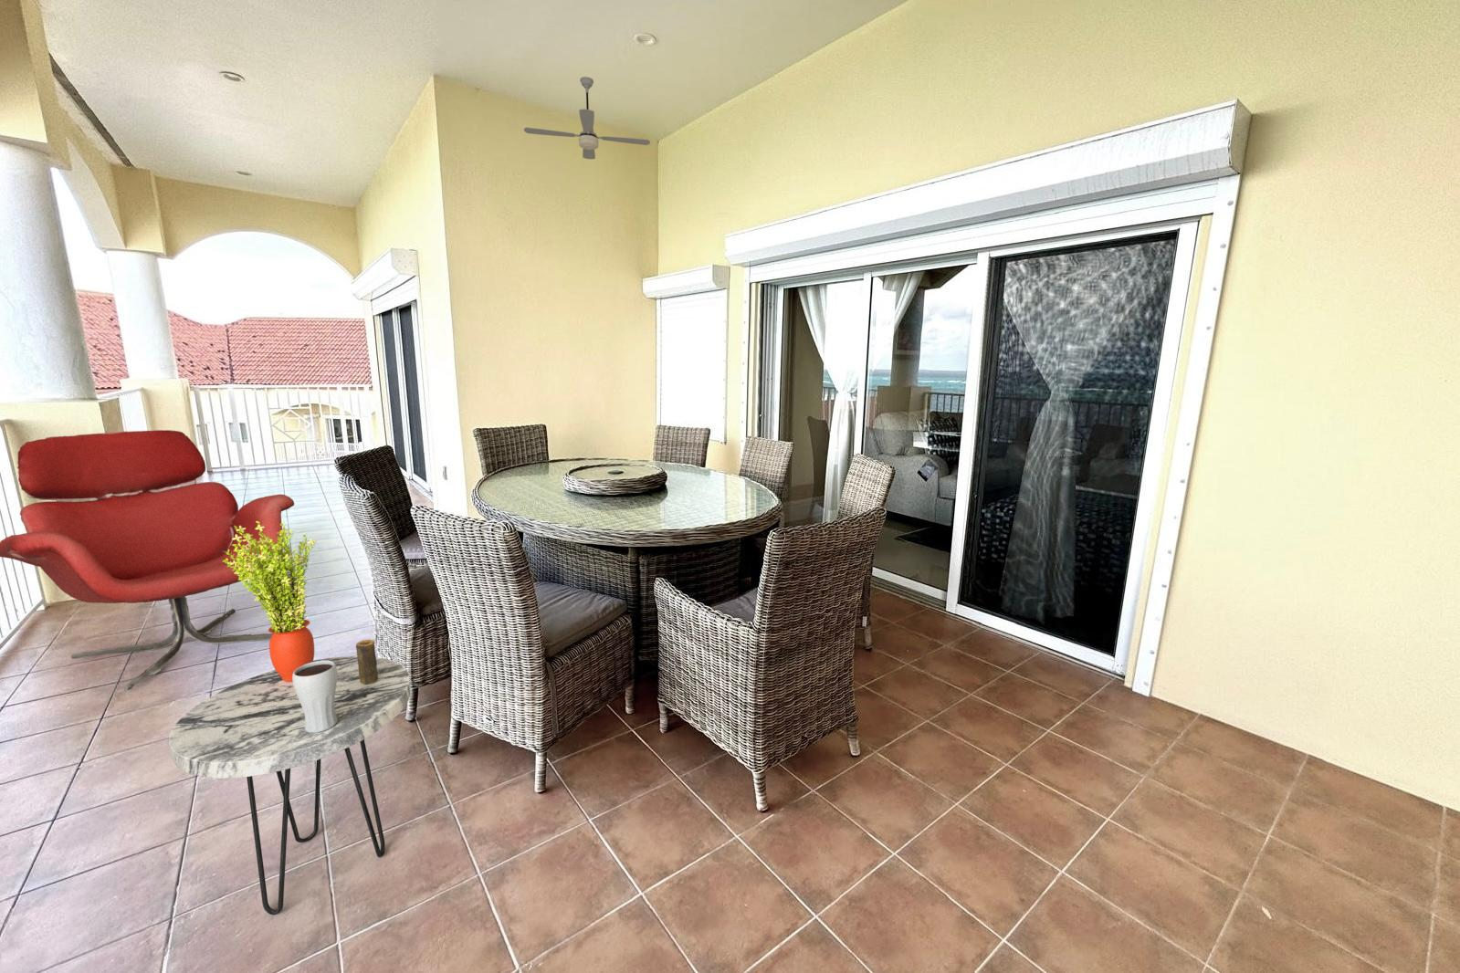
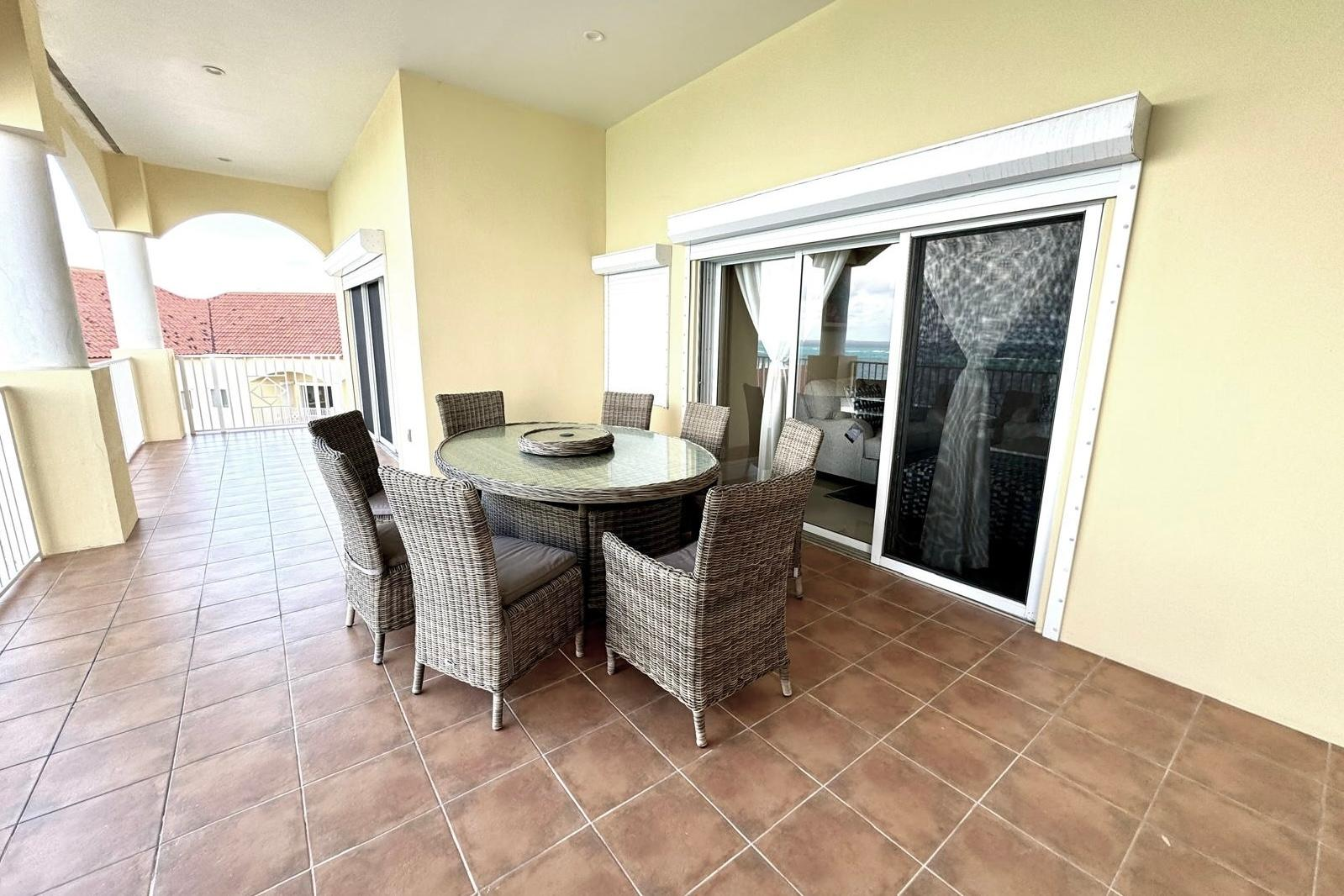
- drinking glass (318, 696)
- candle (366, 661)
- side table (315, 788)
- ceiling fan (587, 114)
- lounge chair (158, 543)
- potted plant (278, 604)
